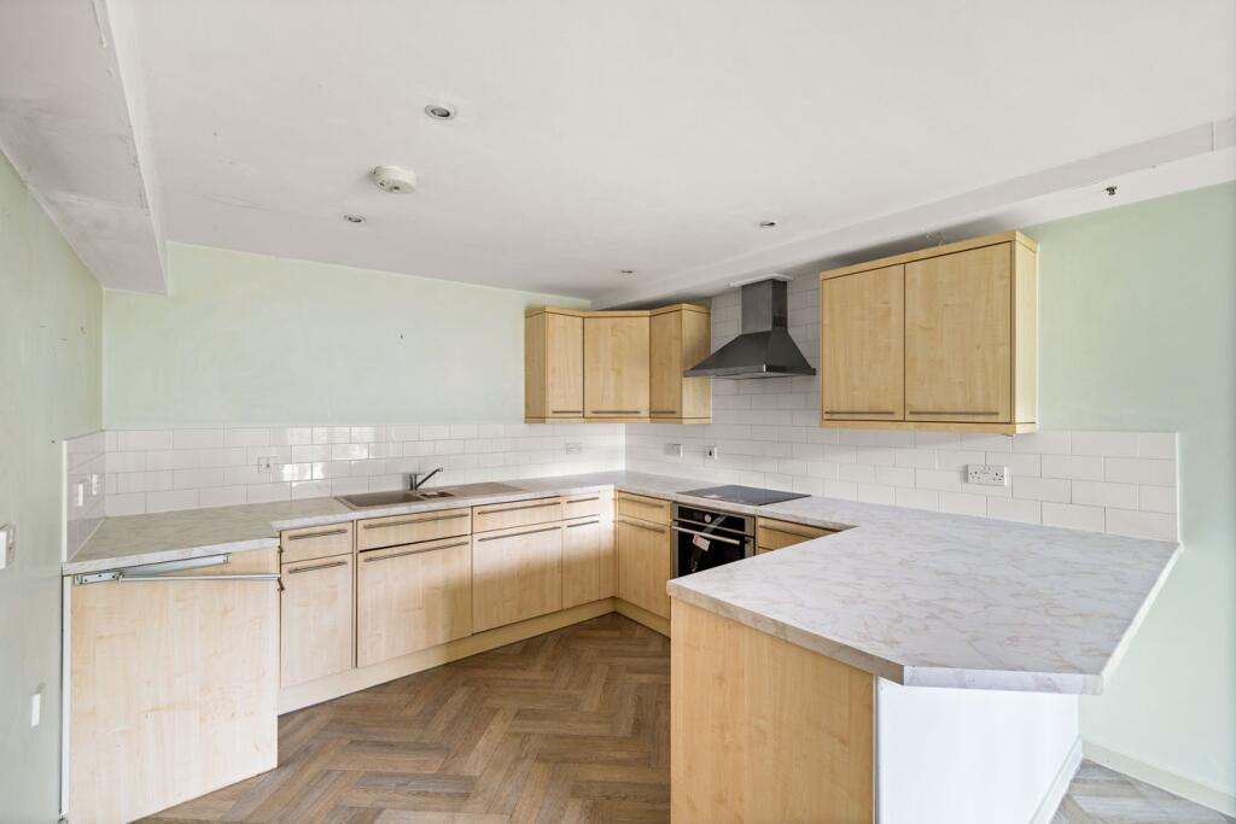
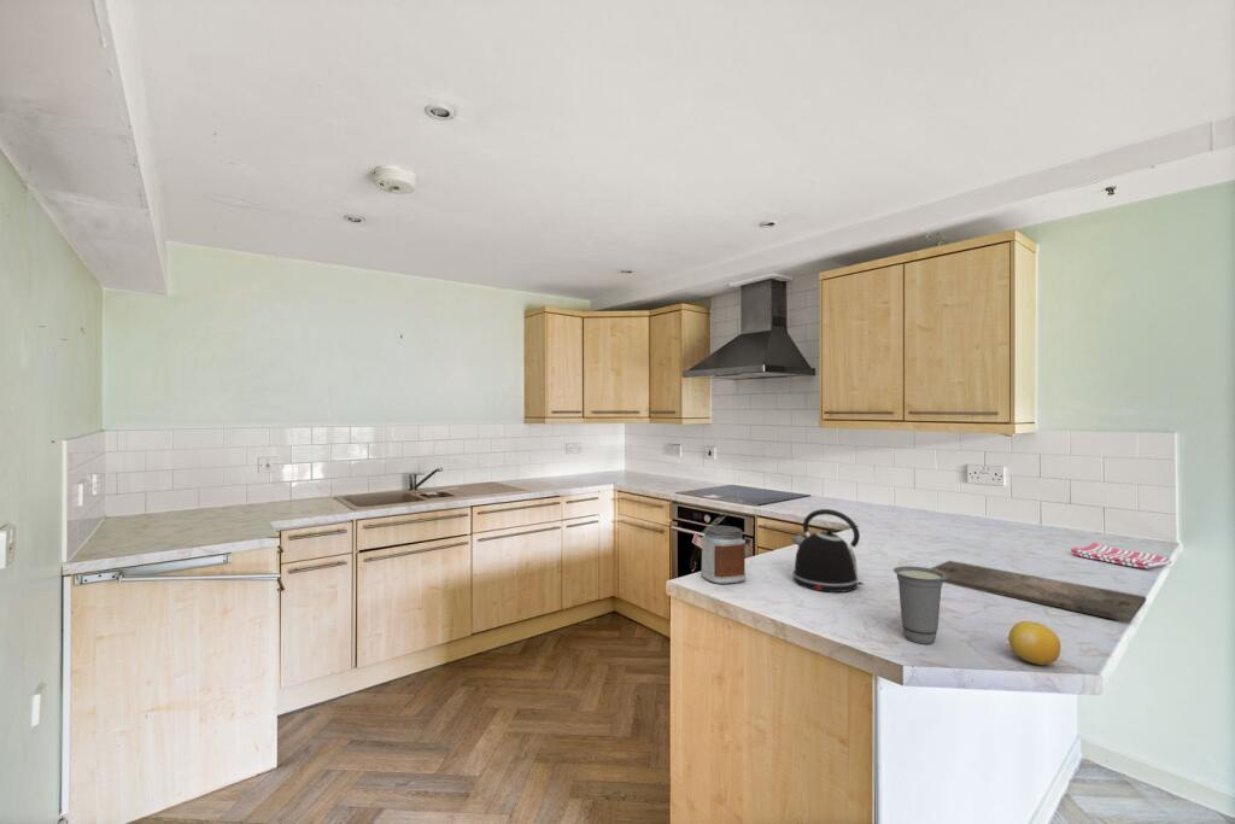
+ cutting board (1024, 586)
+ cup (919, 606)
+ jar (722, 553)
+ dish towel (1119, 555)
+ kettle (825, 545)
+ fruit (1034, 642)
